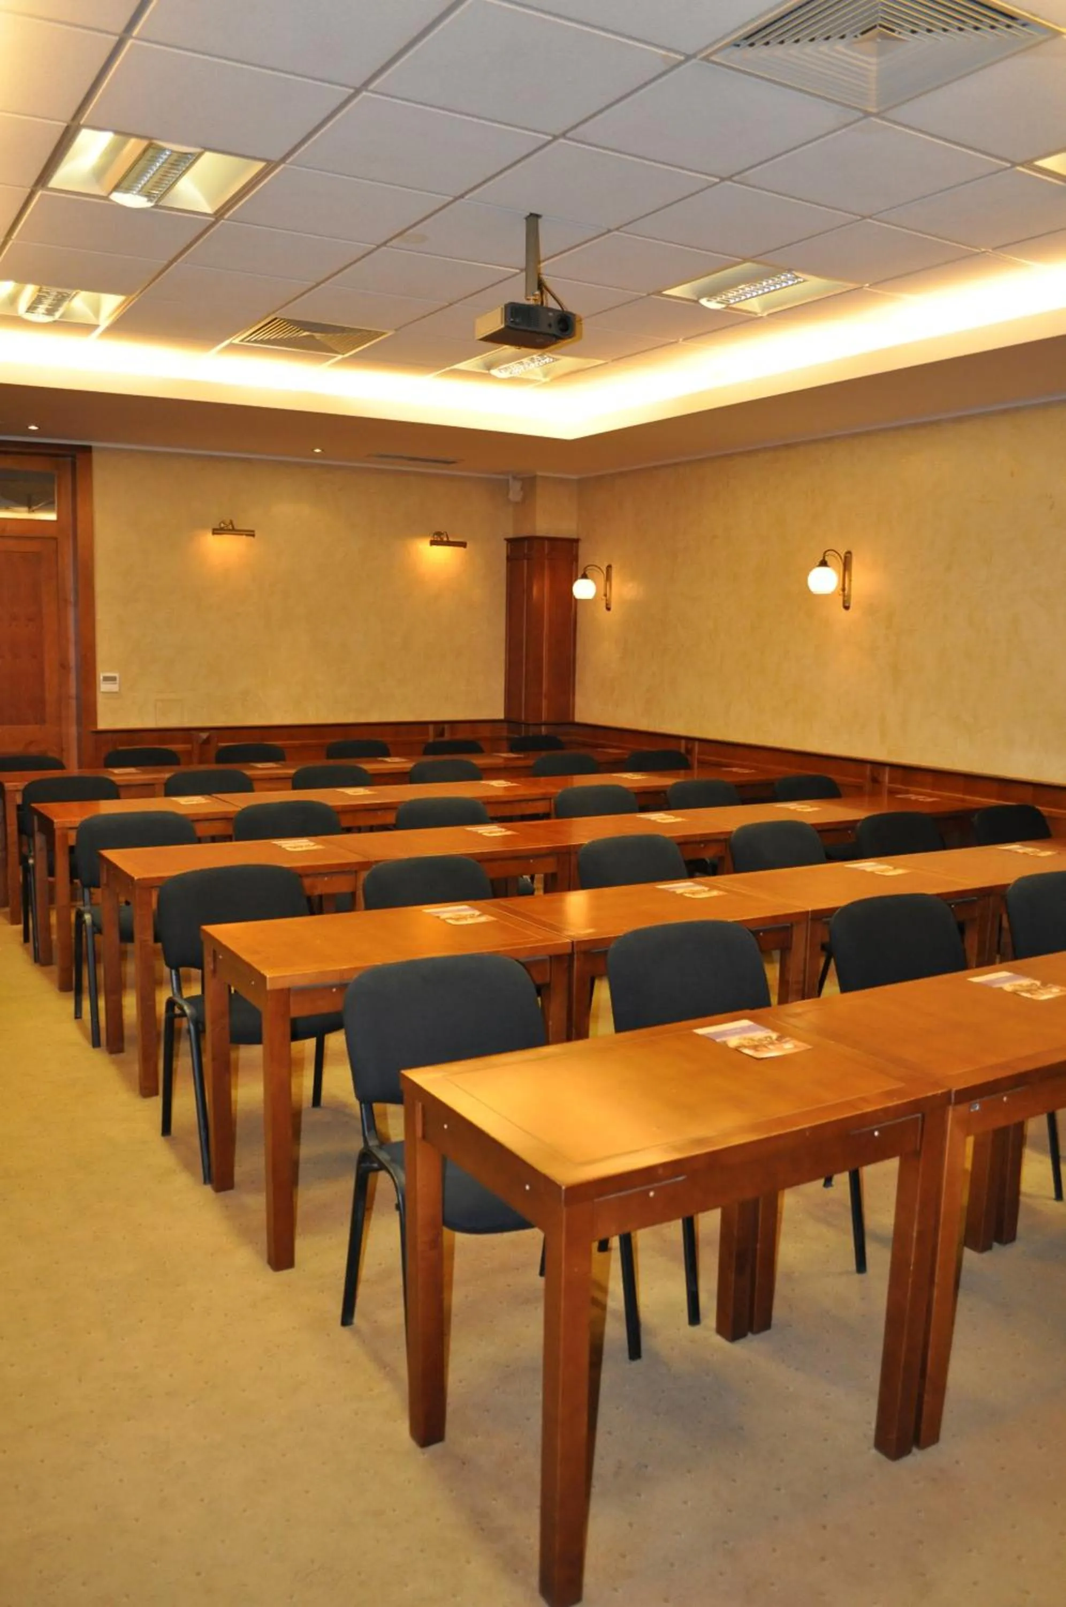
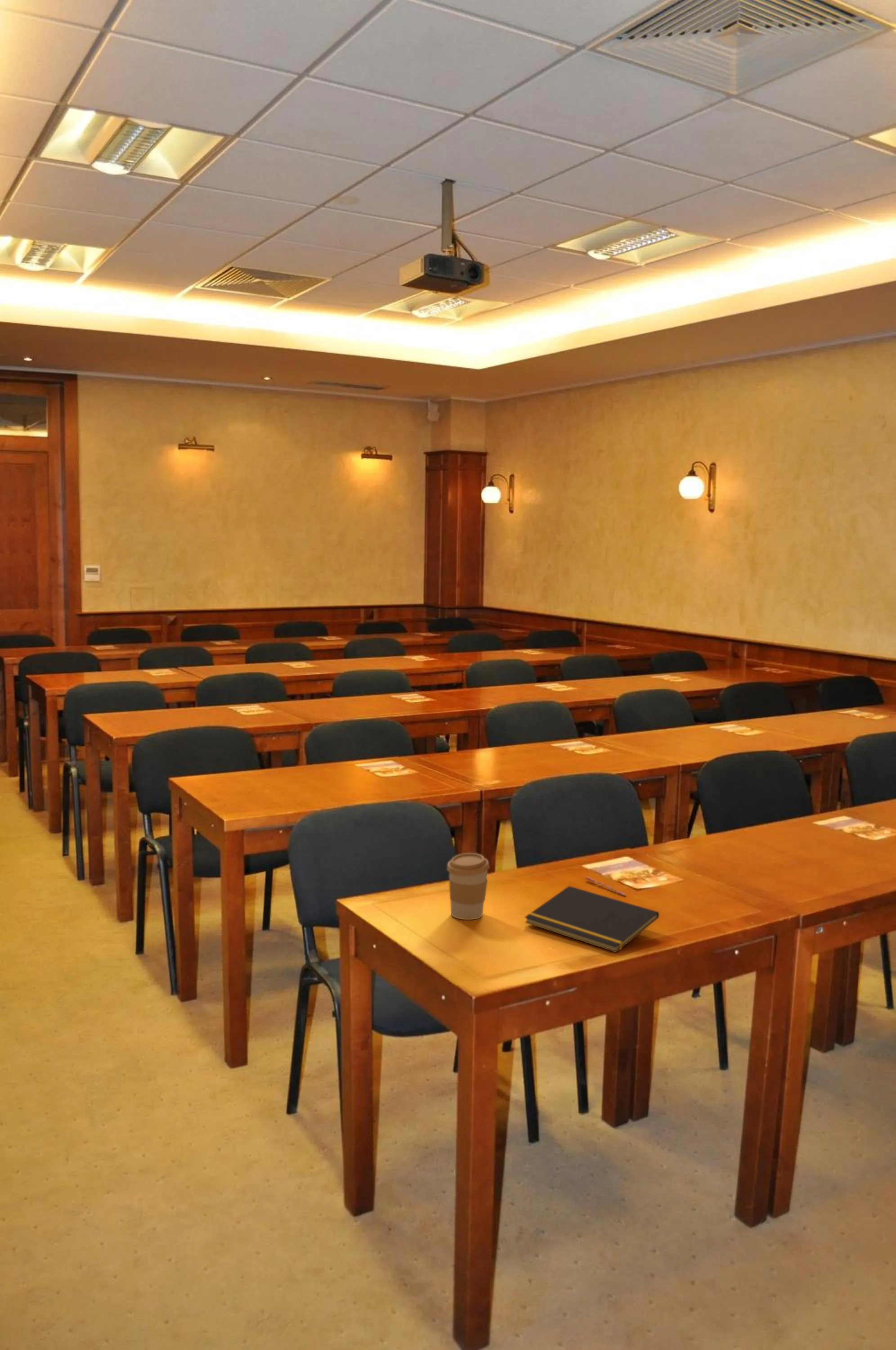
+ notepad (591, 917)
+ pen (605, 886)
+ coffee cup (467, 886)
